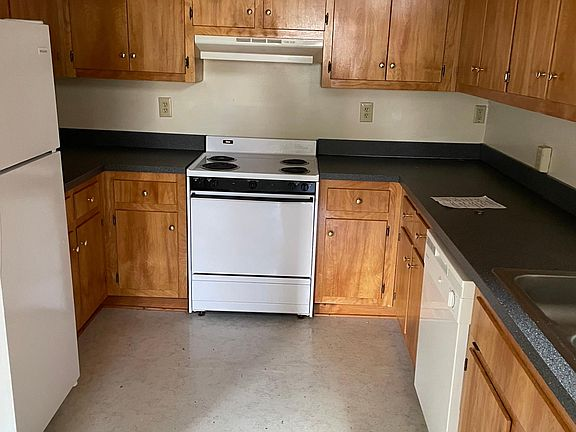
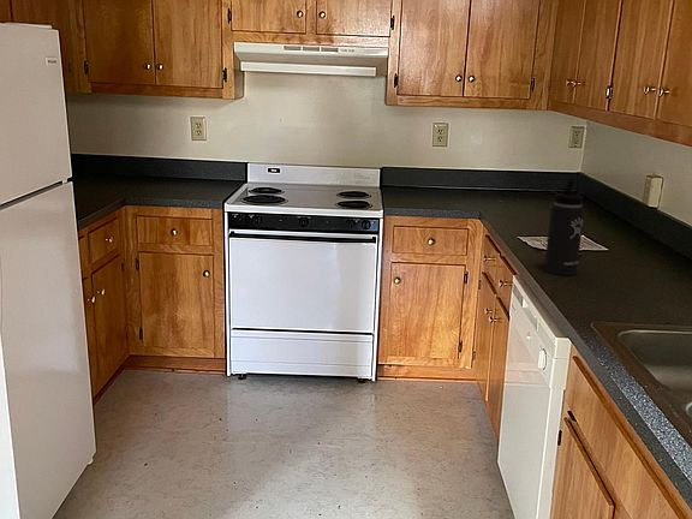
+ thermos bottle (567, 226)
